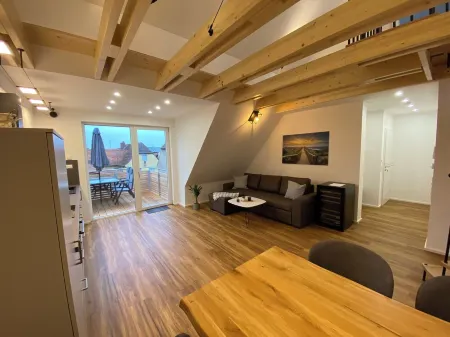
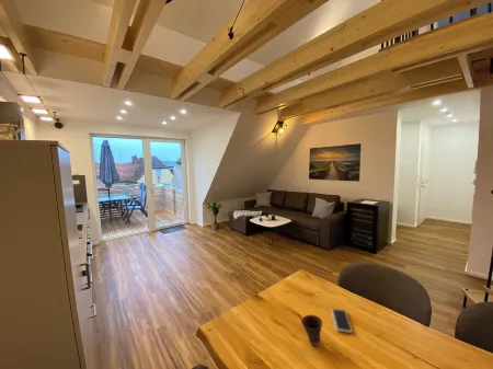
+ smartphone (341, 320)
+ cup (311, 331)
